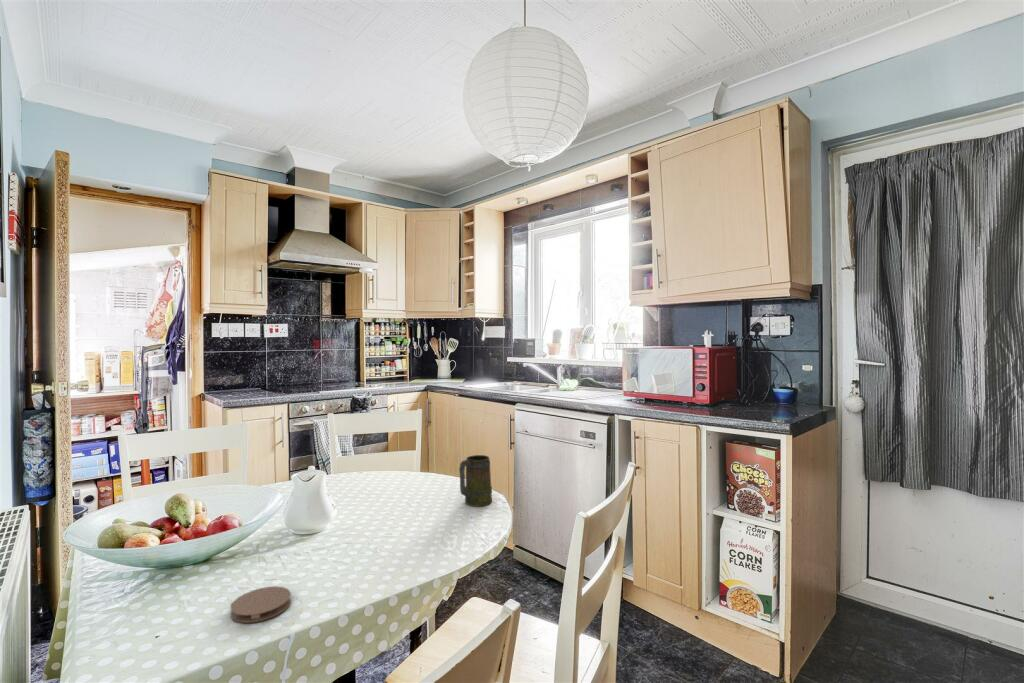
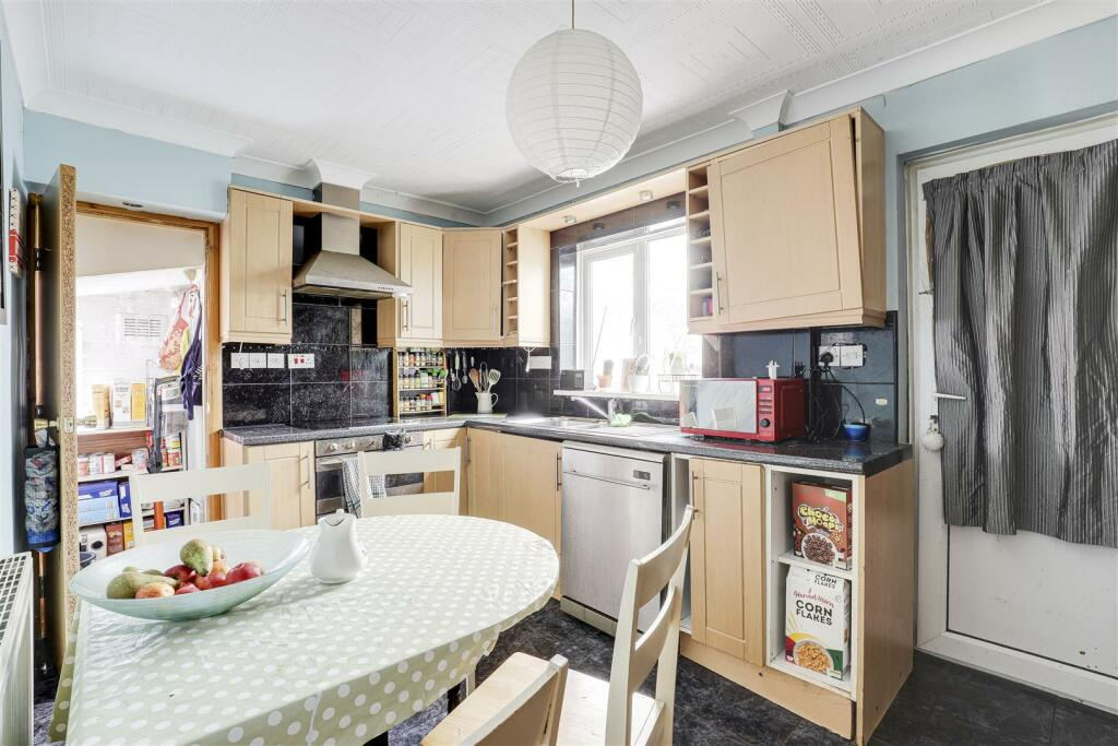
- mug (474, 480)
- coaster (261, 603)
